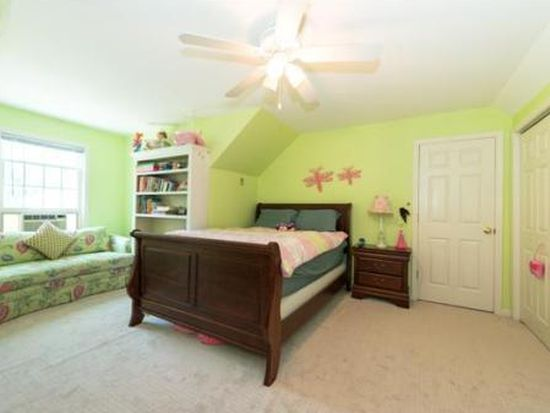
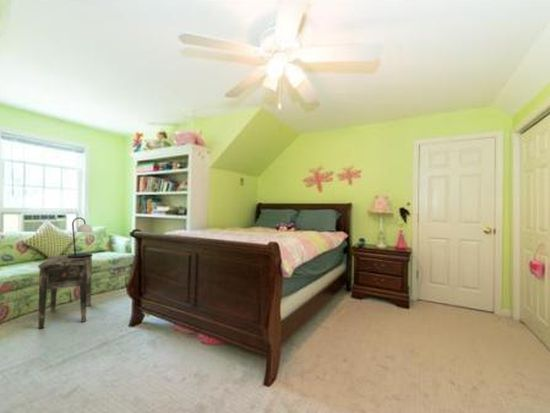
+ side table (68, 286)
+ table lamp (80, 231)
